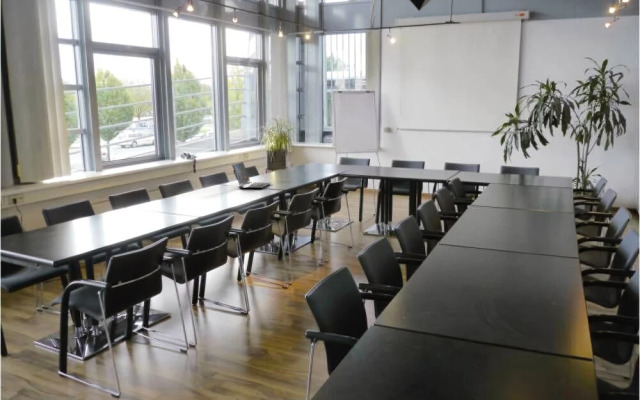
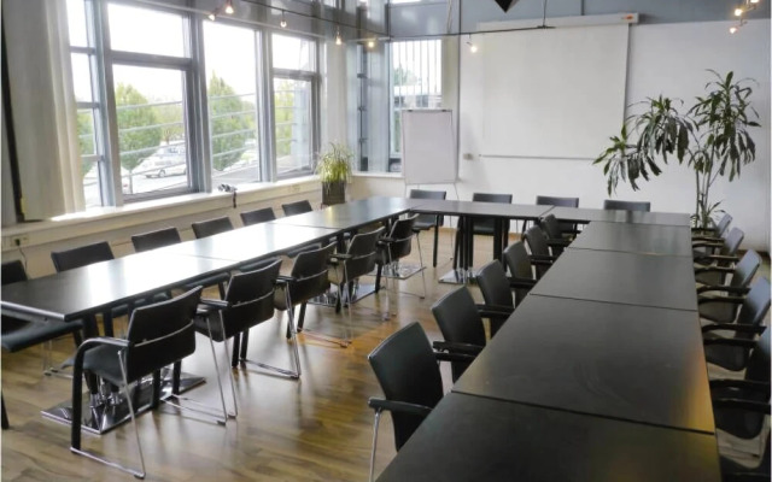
- laptop (248, 176)
